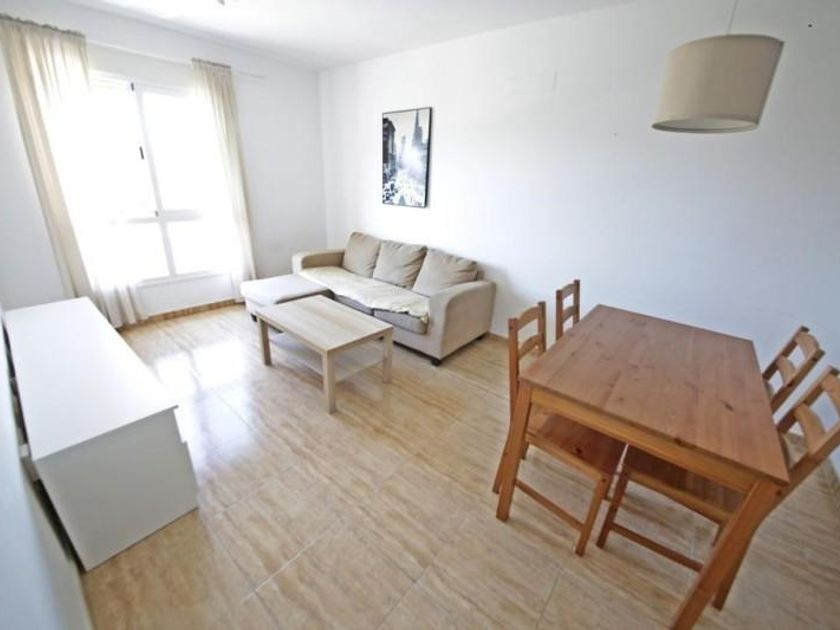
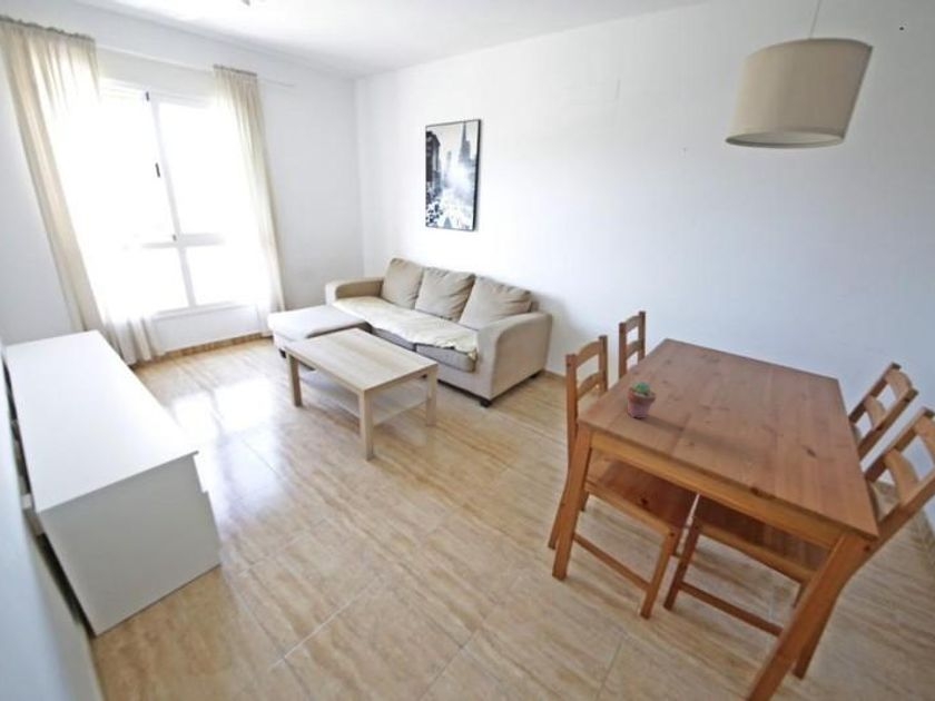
+ potted succulent (640, 397)
